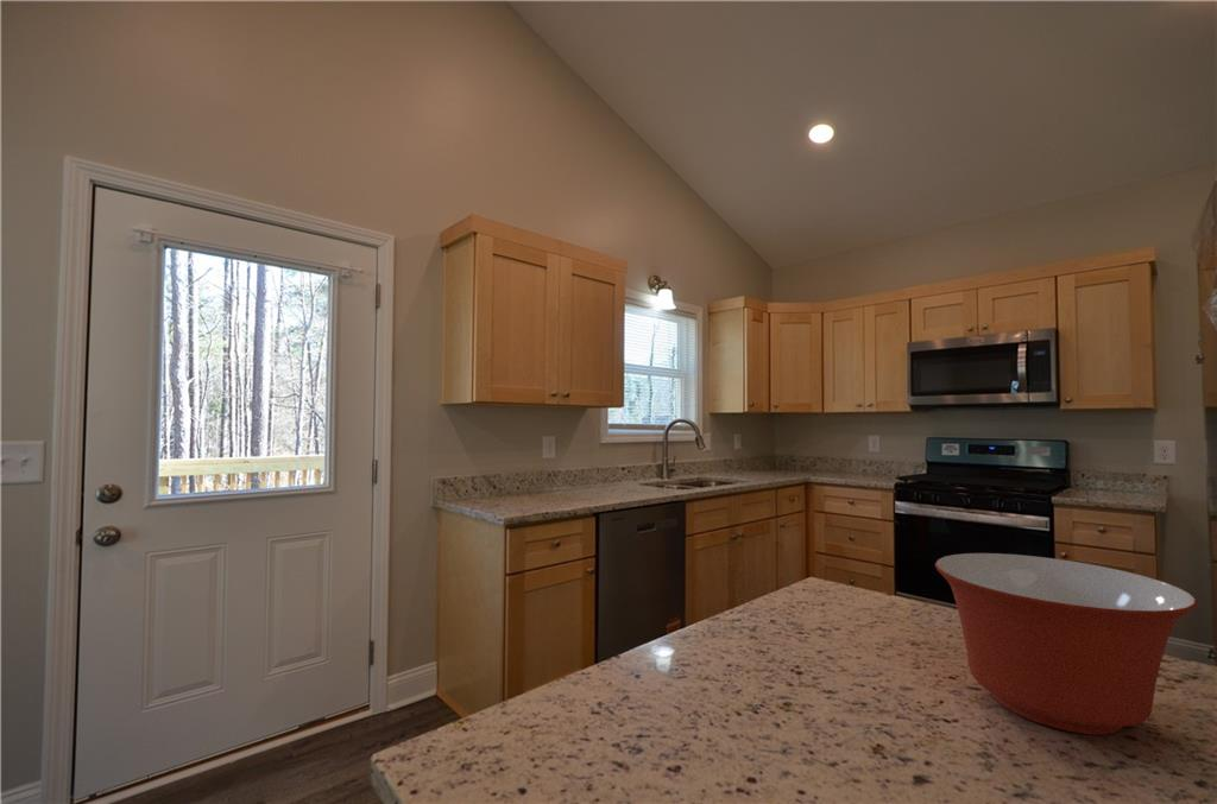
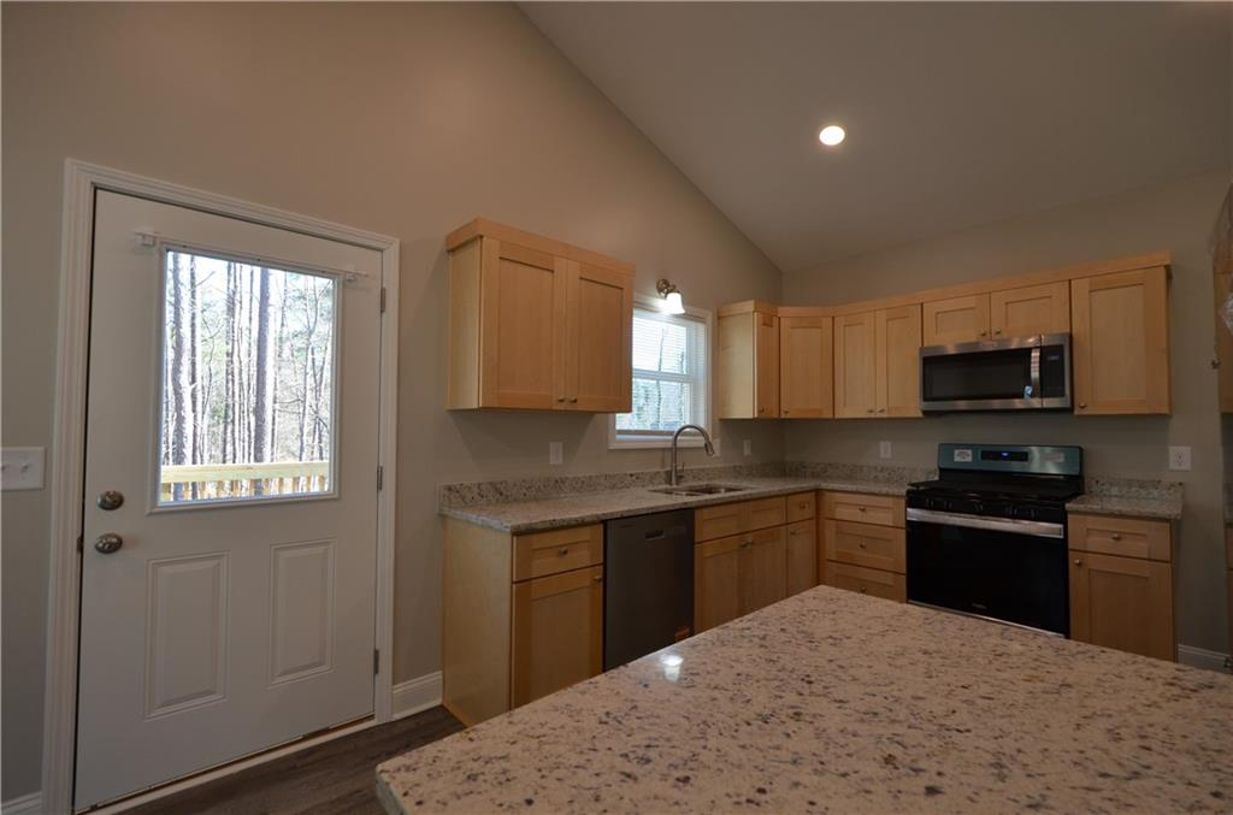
- mixing bowl (1052, 641)
